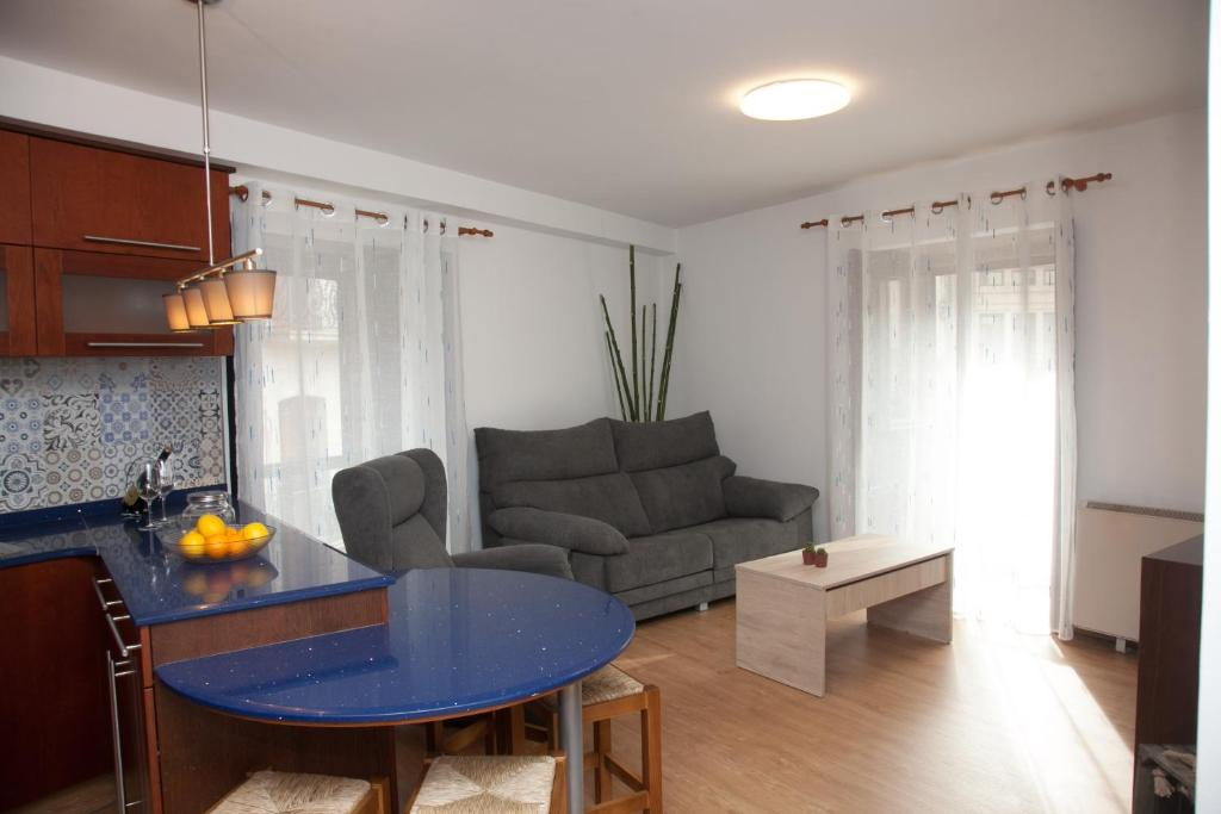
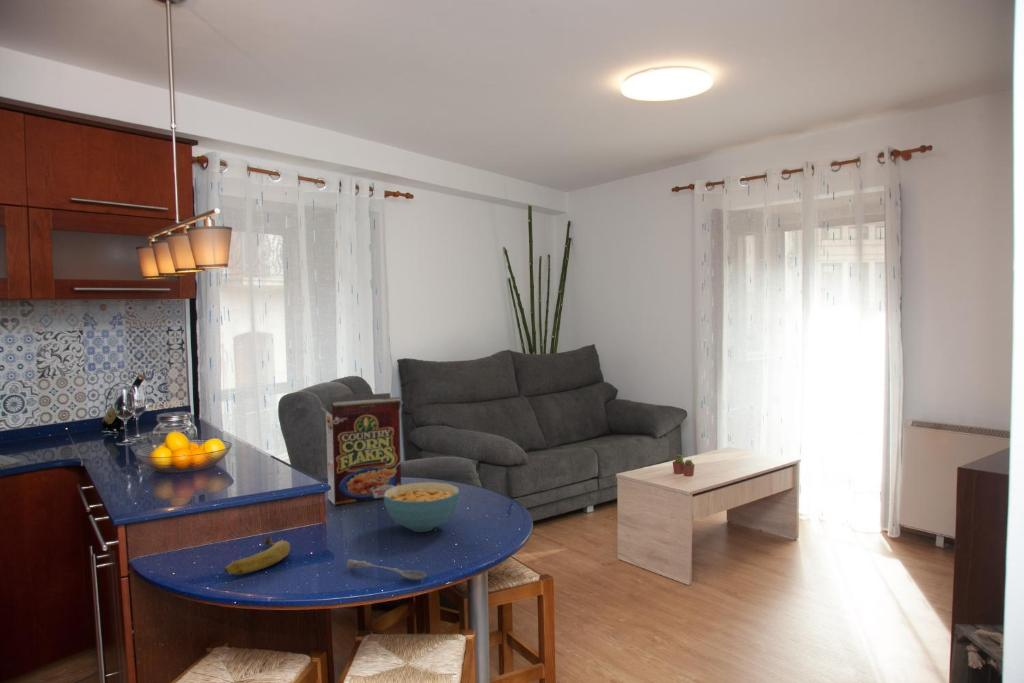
+ fruit (256, 554)
+ cereal bowl (422, 509)
+ soupspoon (386, 568)
+ cereal box (363, 446)
